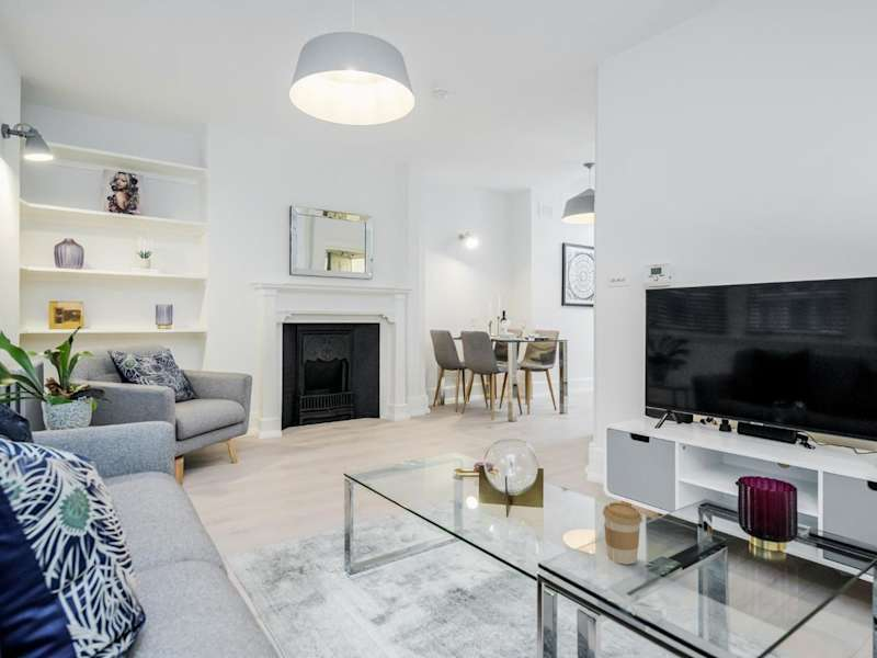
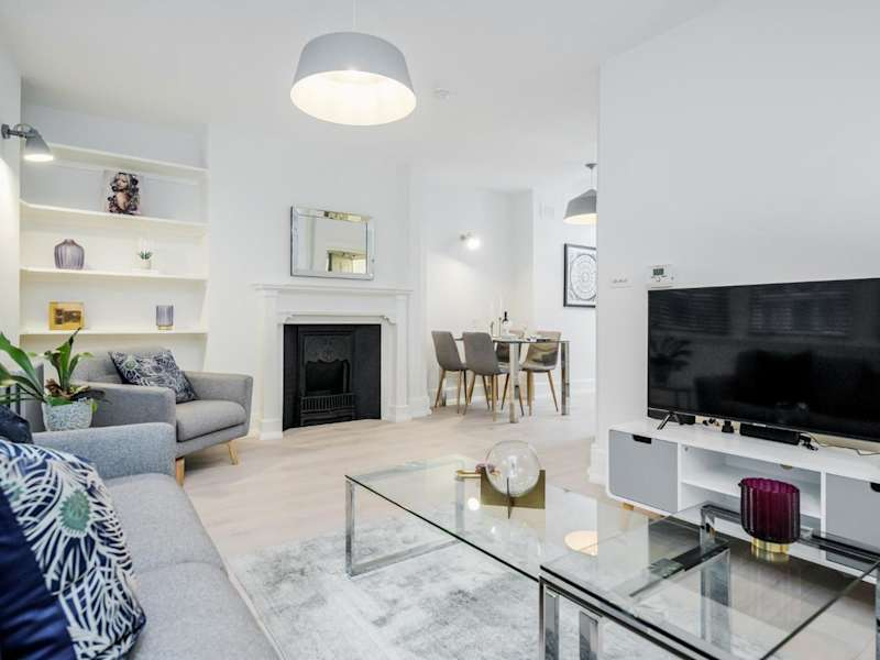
- coffee cup (622, 532)
